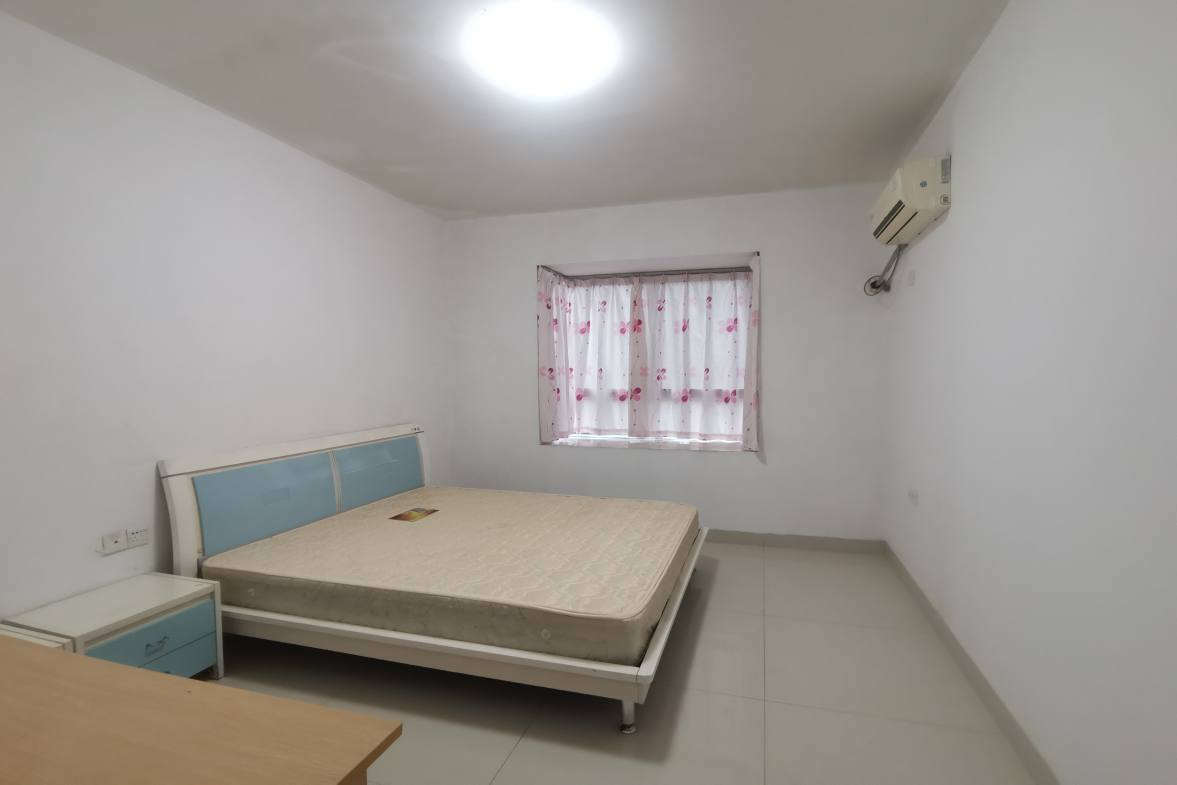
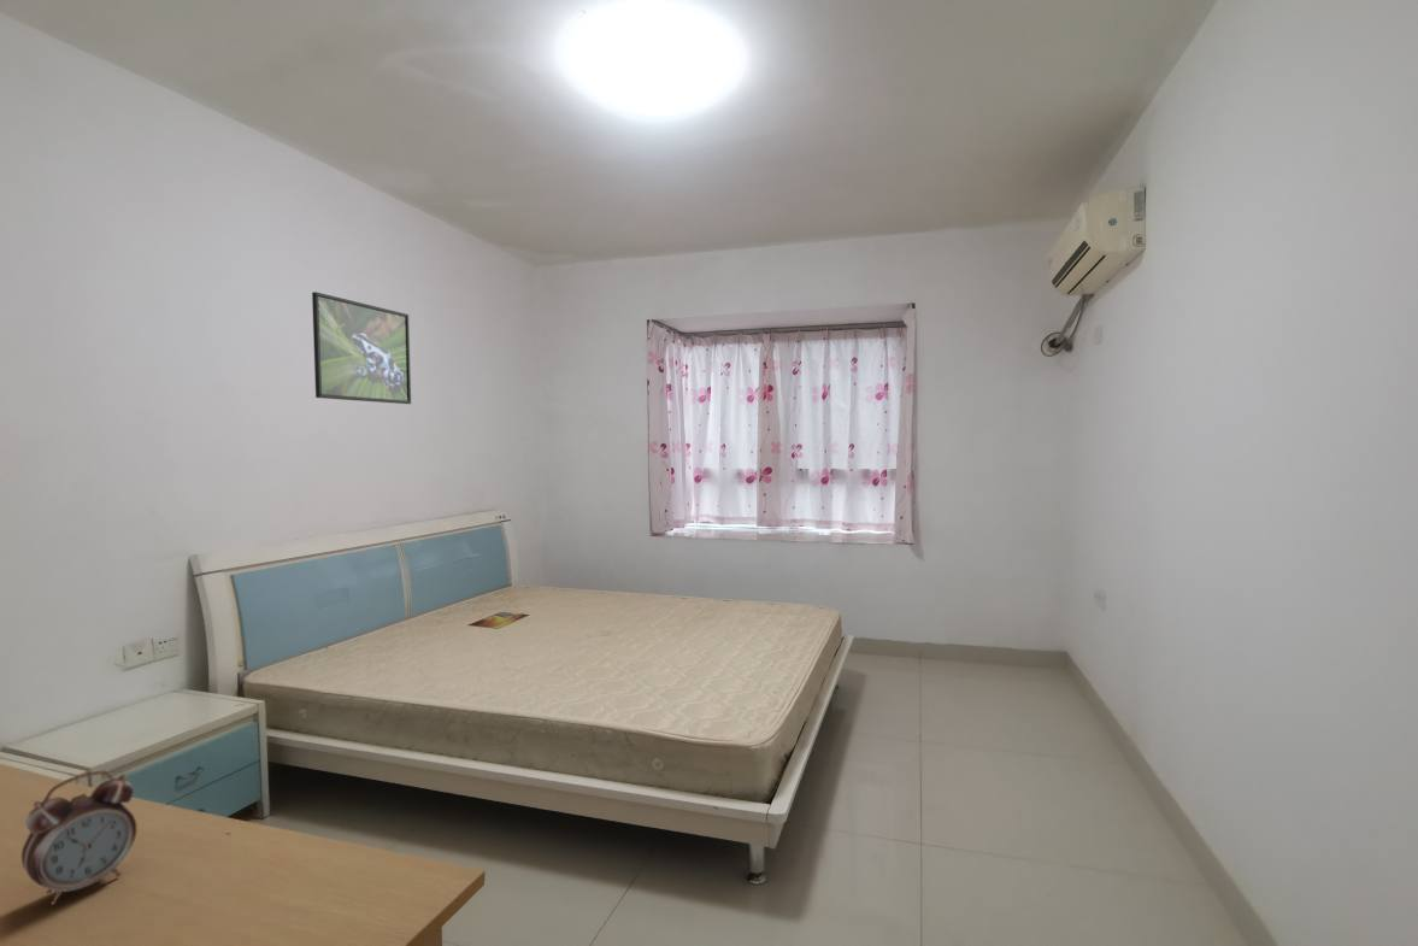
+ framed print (365, 352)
+ alarm clock (81, 830)
